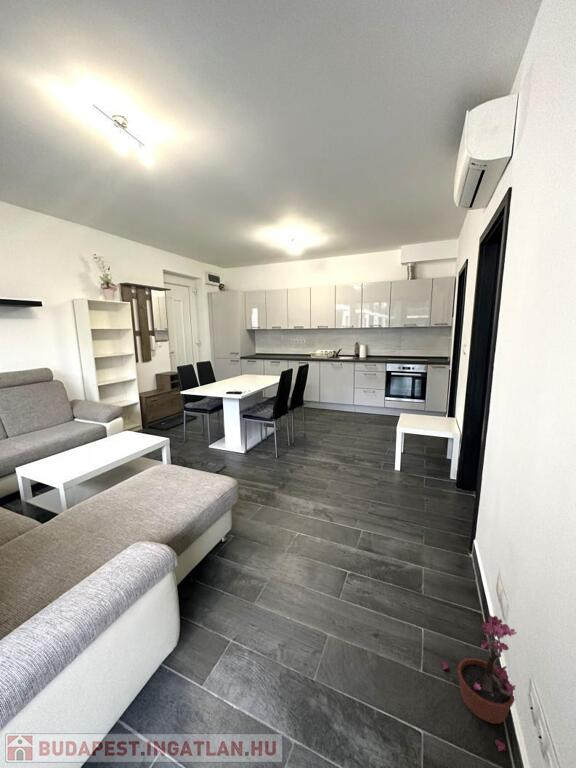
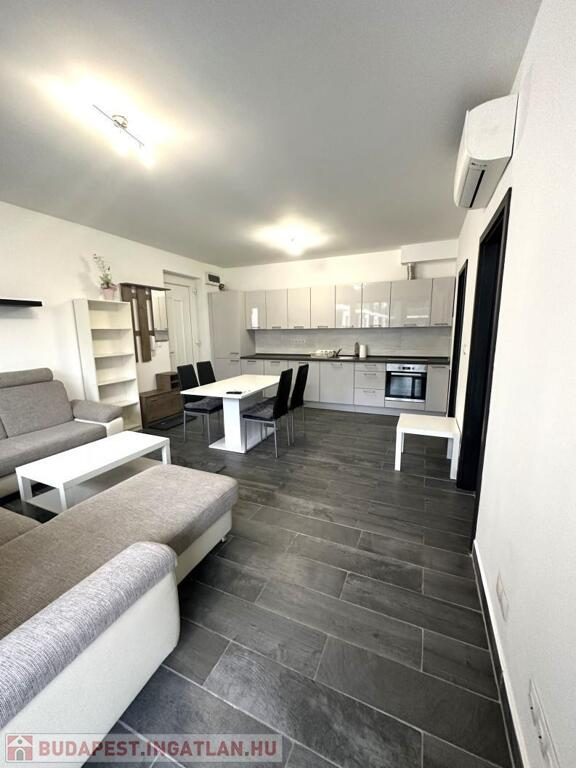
- potted plant (479, 659)
